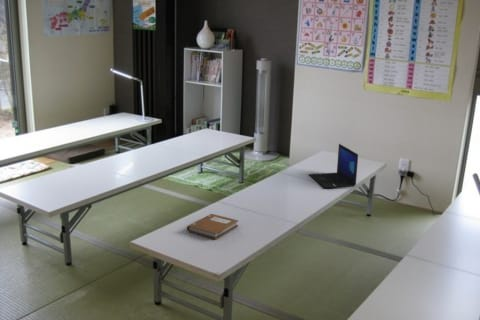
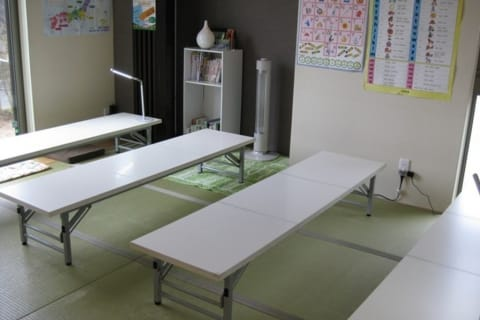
- laptop (337, 165)
- notebook (213, 225)
